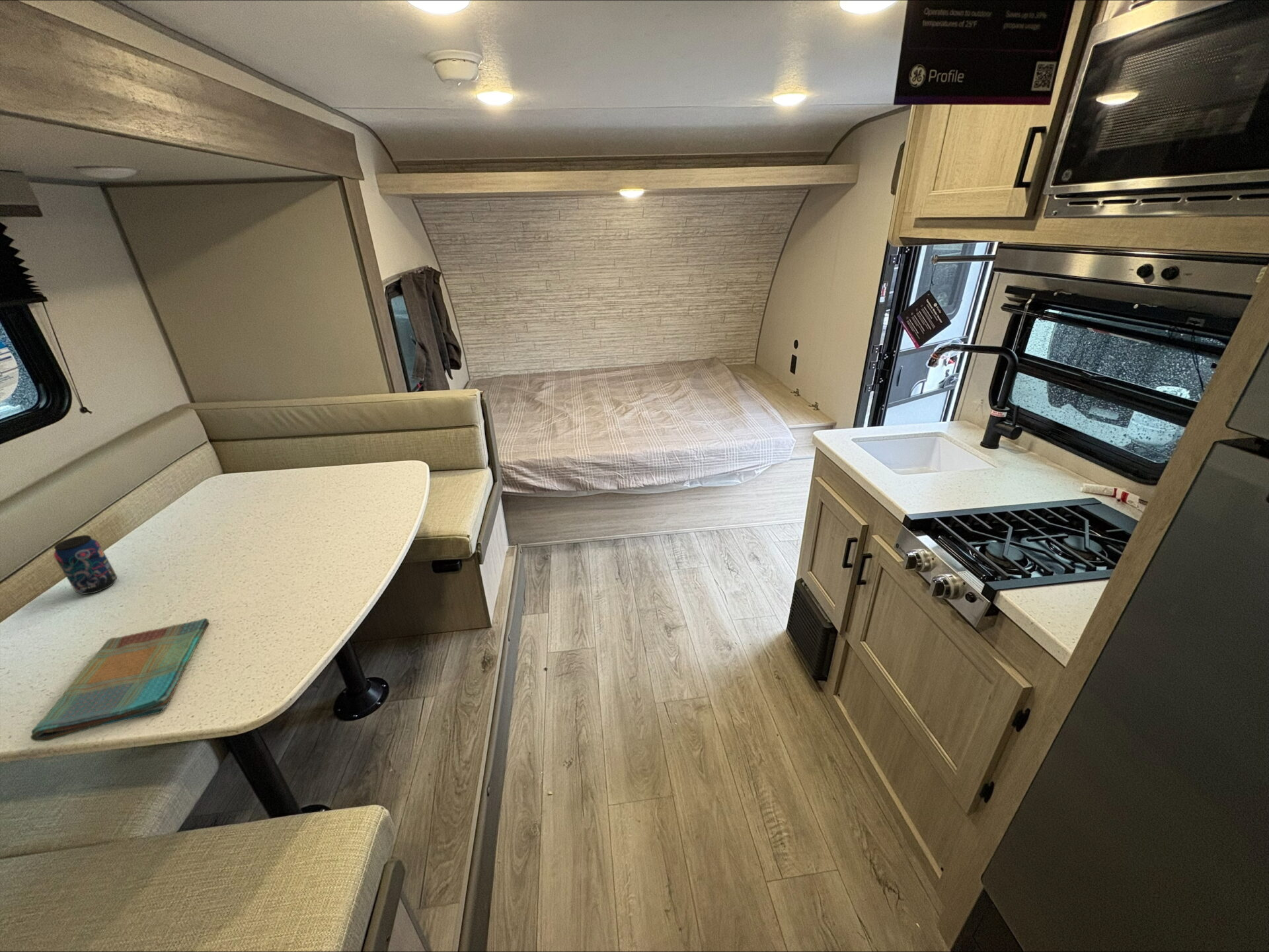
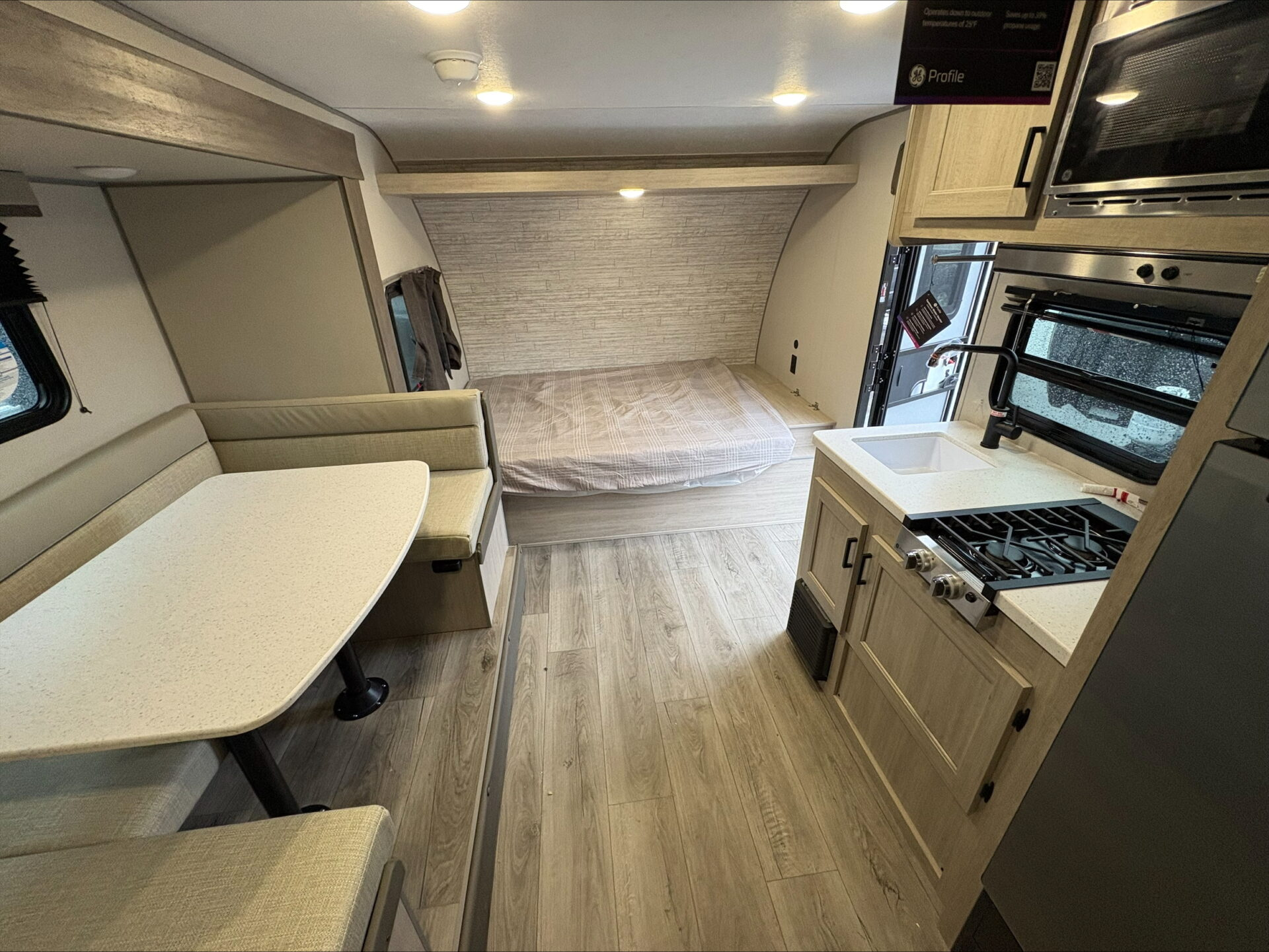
- beverage can (85, 564)
- dish towel (131, 671)
